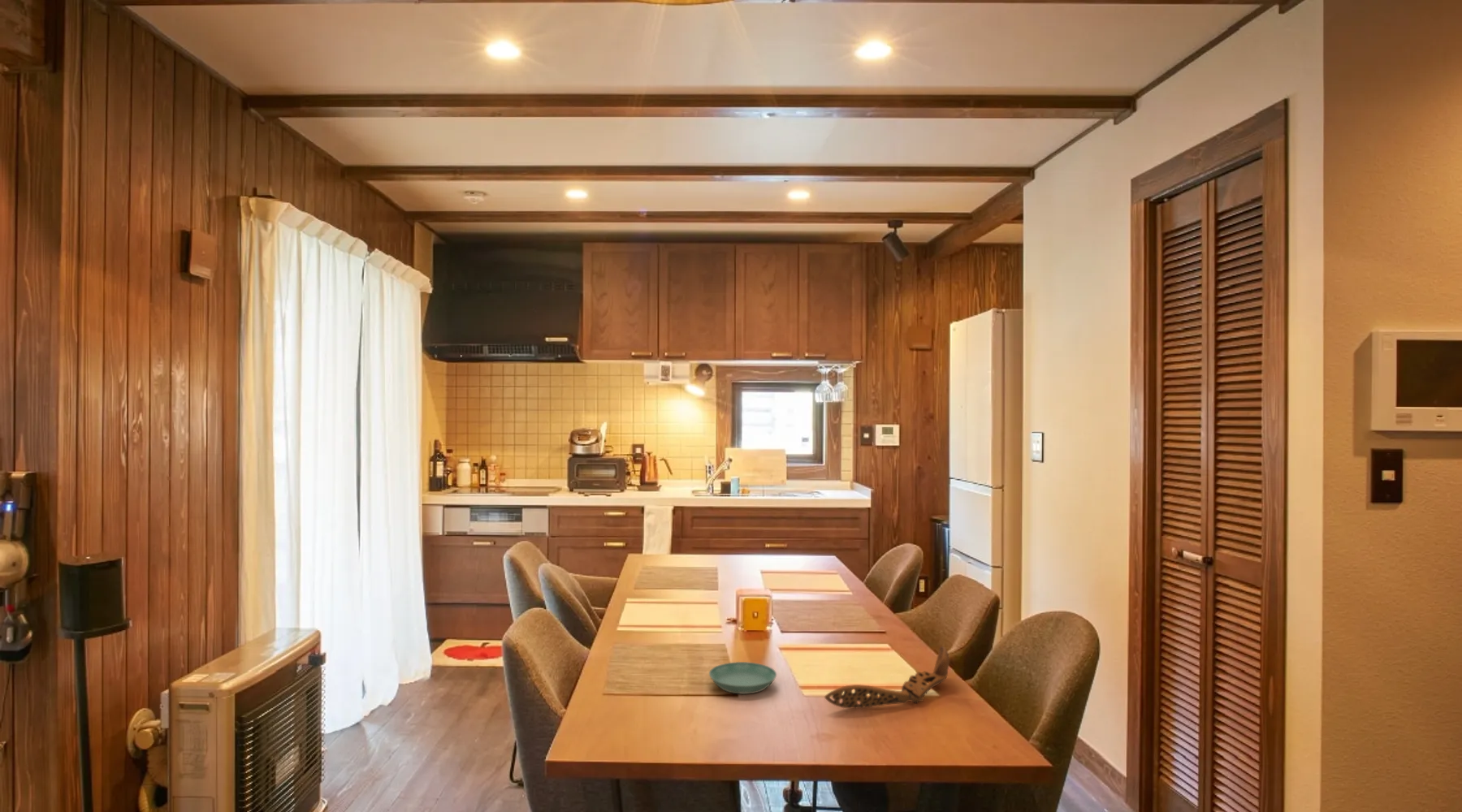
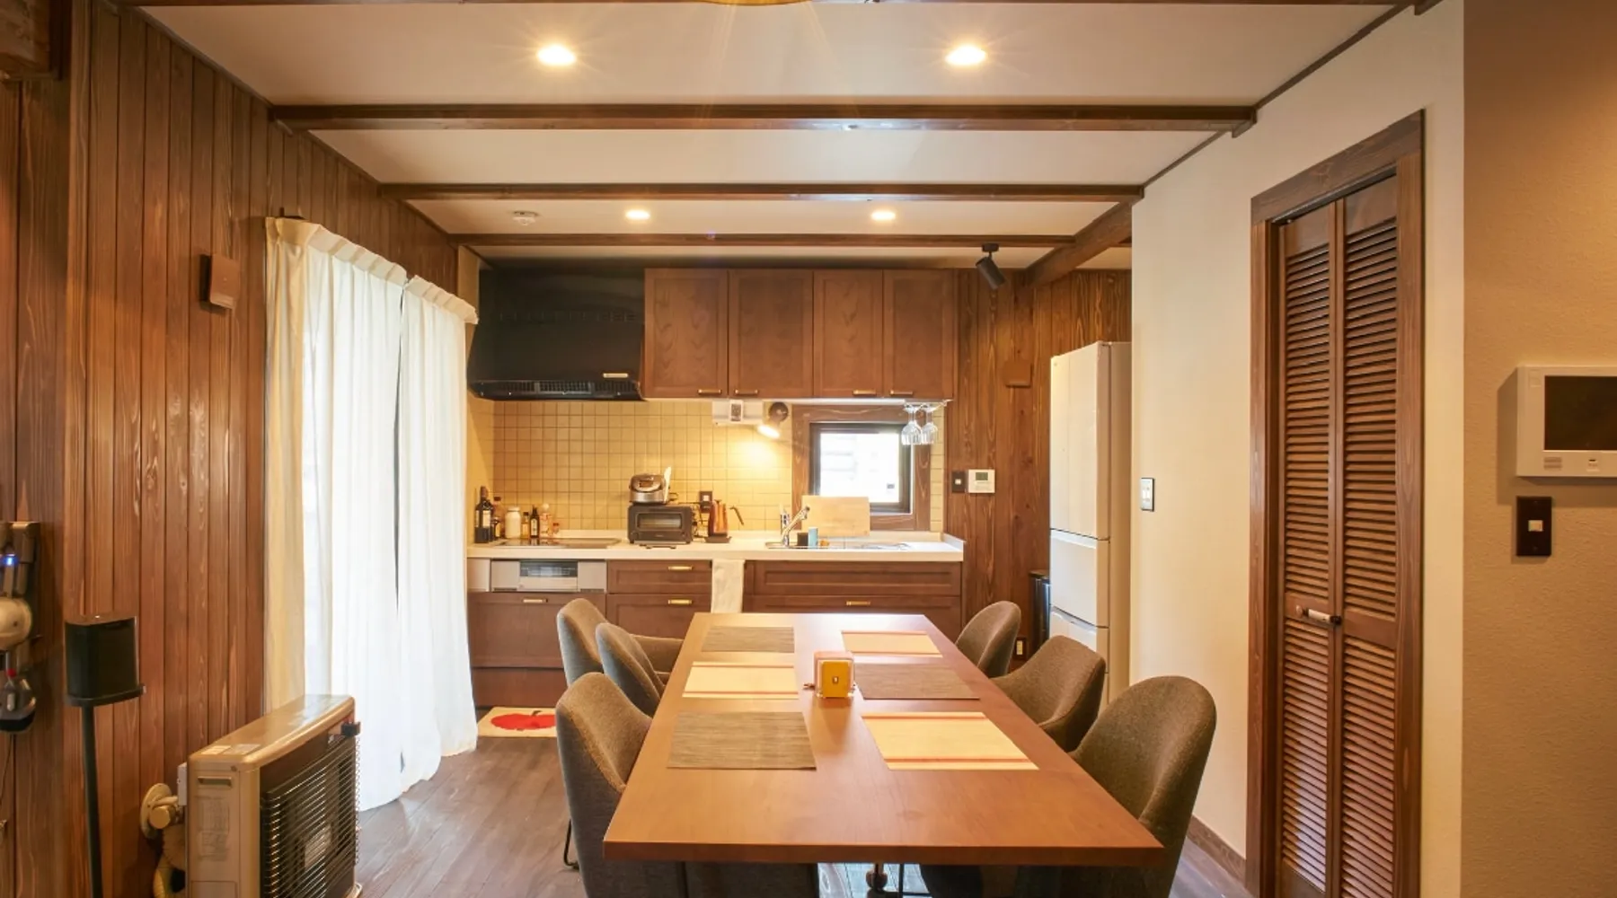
- wooden spoon (889, 689)
- saucer (742, 679)
